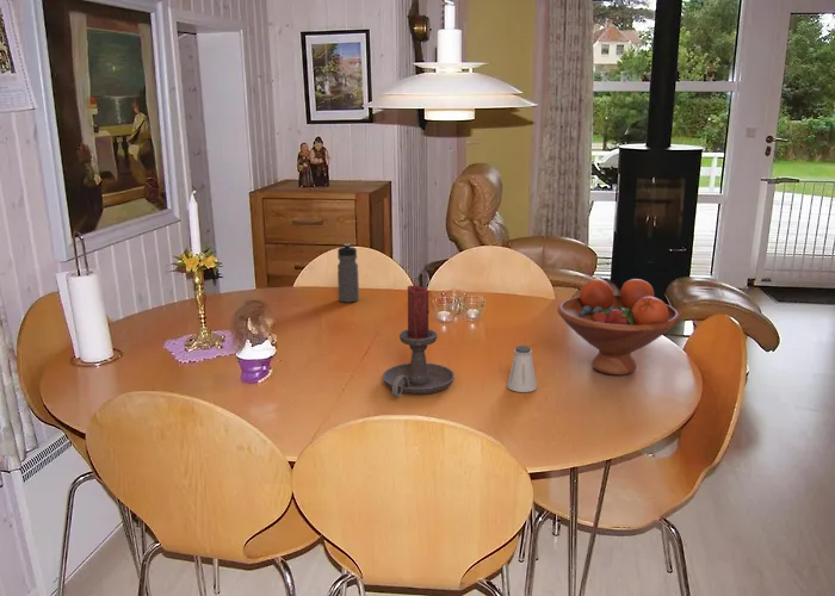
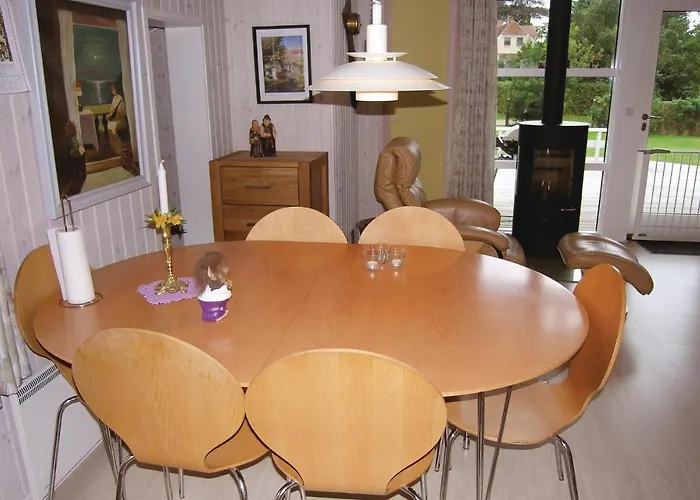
- fruit bowl (616, 328)
- candle holder (414, 339)
- water bottle (347, 272)
- saltshaker (522, 367)
